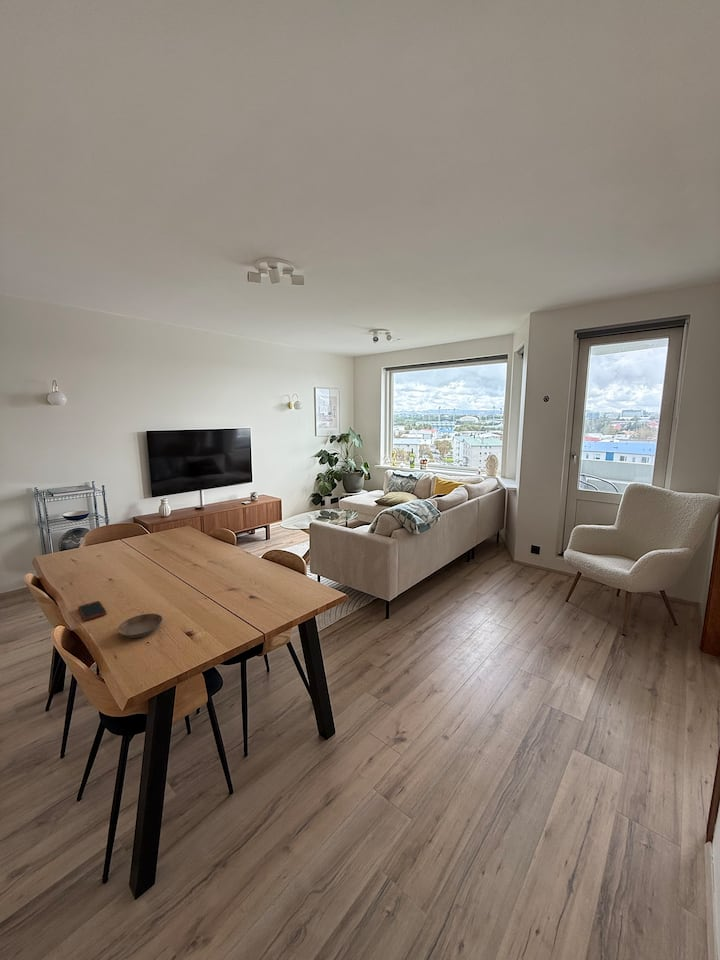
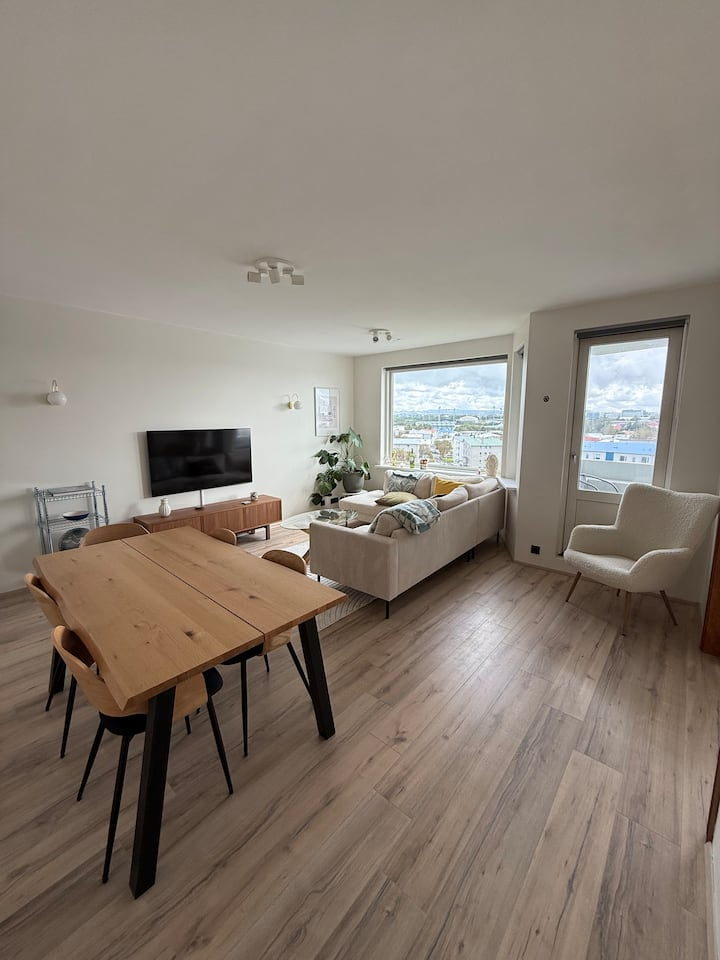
- saucer (141, 626)
- cell phone (92, 610)
